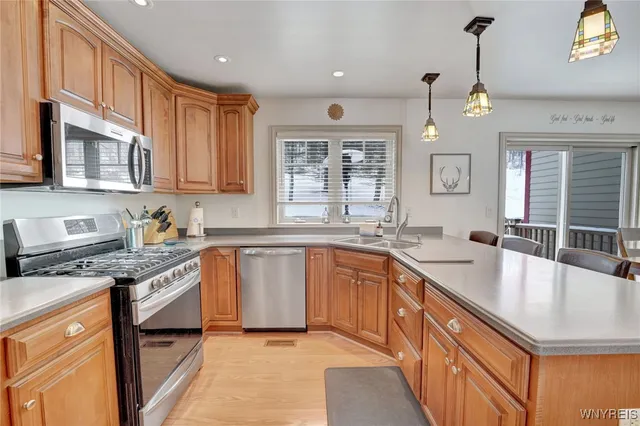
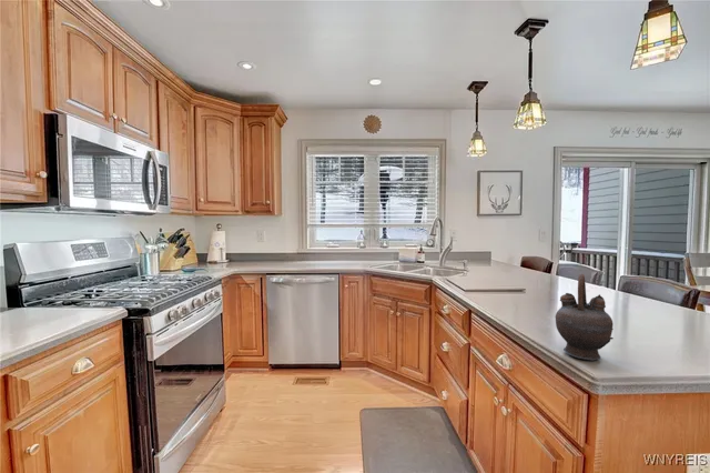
+ teapot (584, 313)
